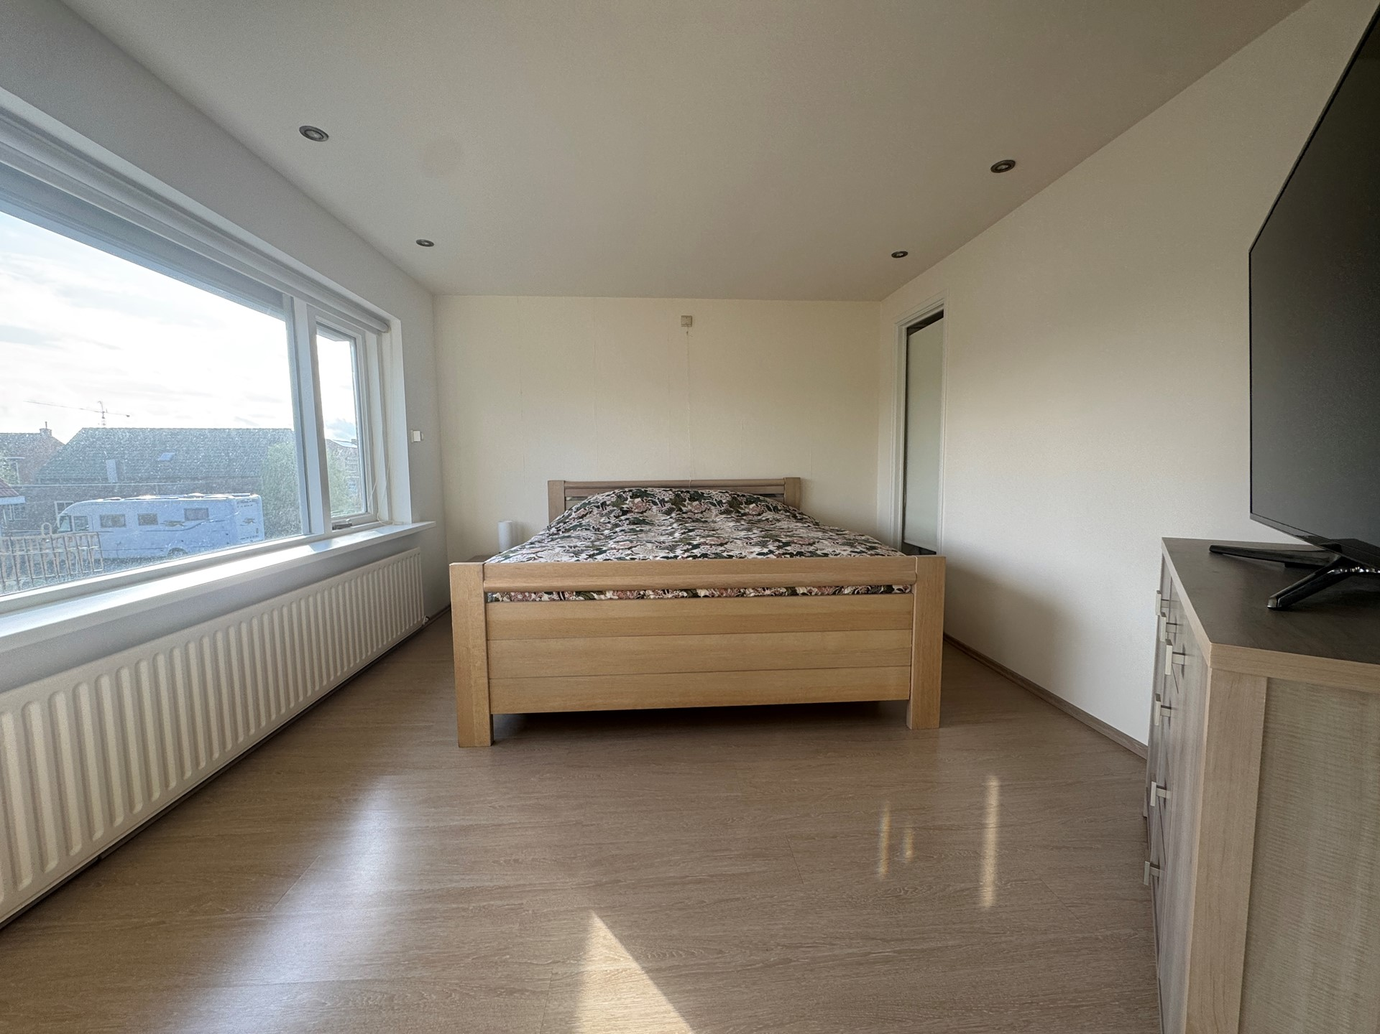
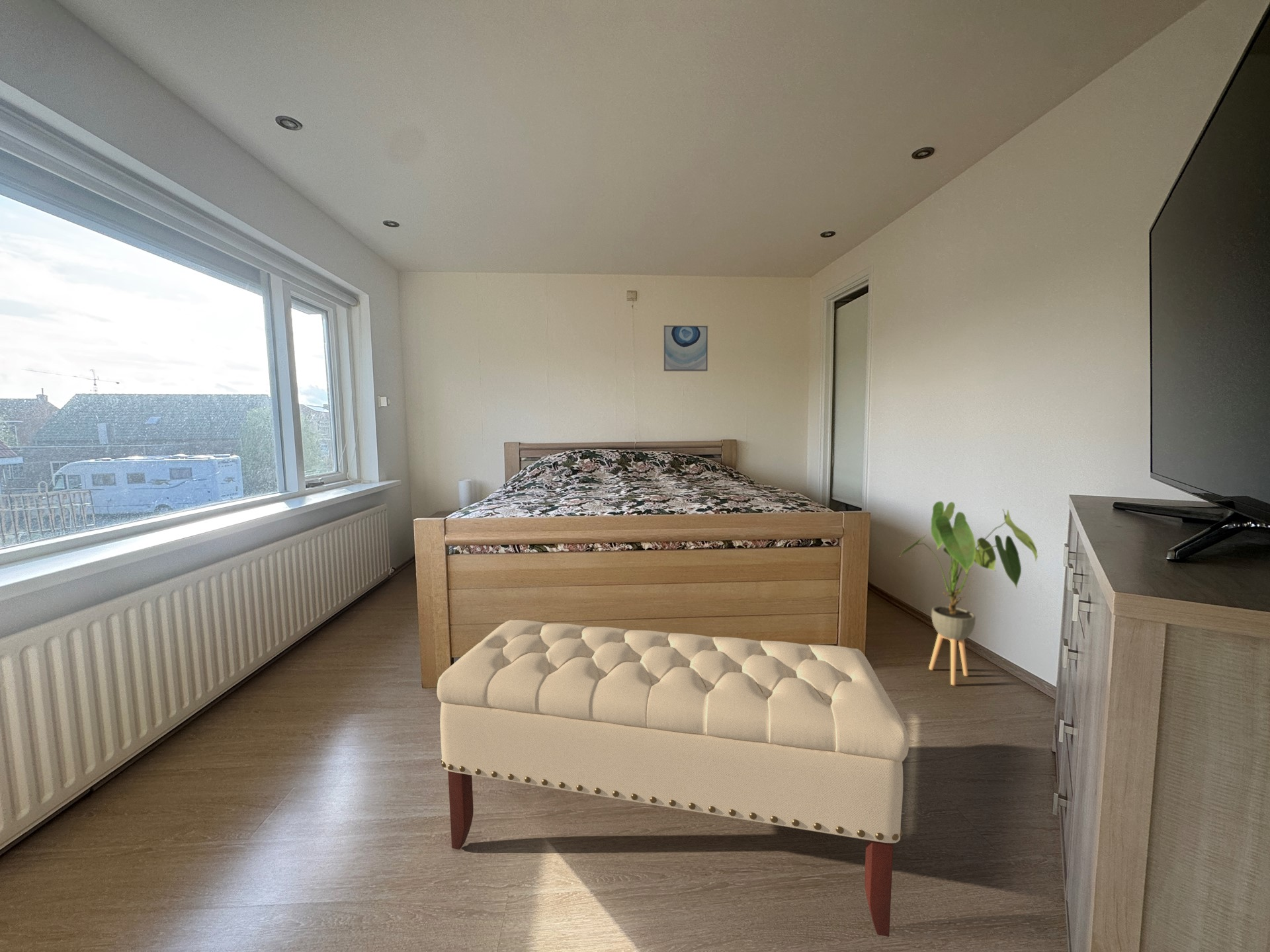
+ wall art (685, 348)
+ bench (660, 741)
+ house plant (964, 597)
